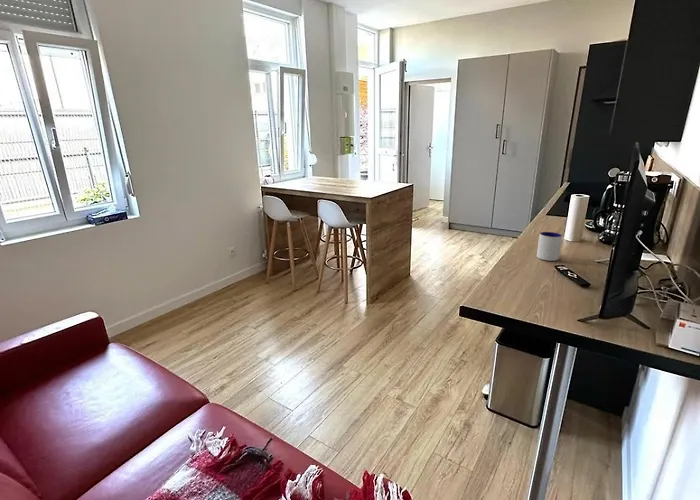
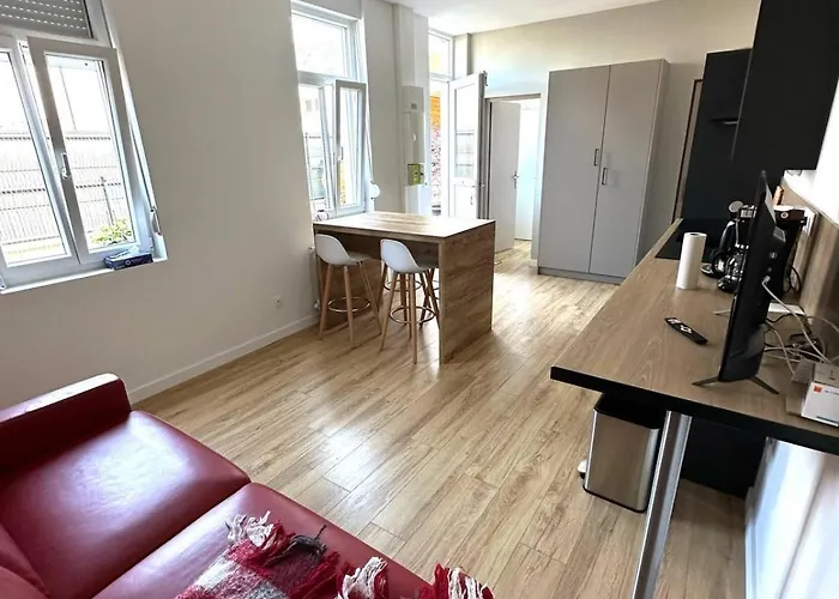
- mug (549, 245)
